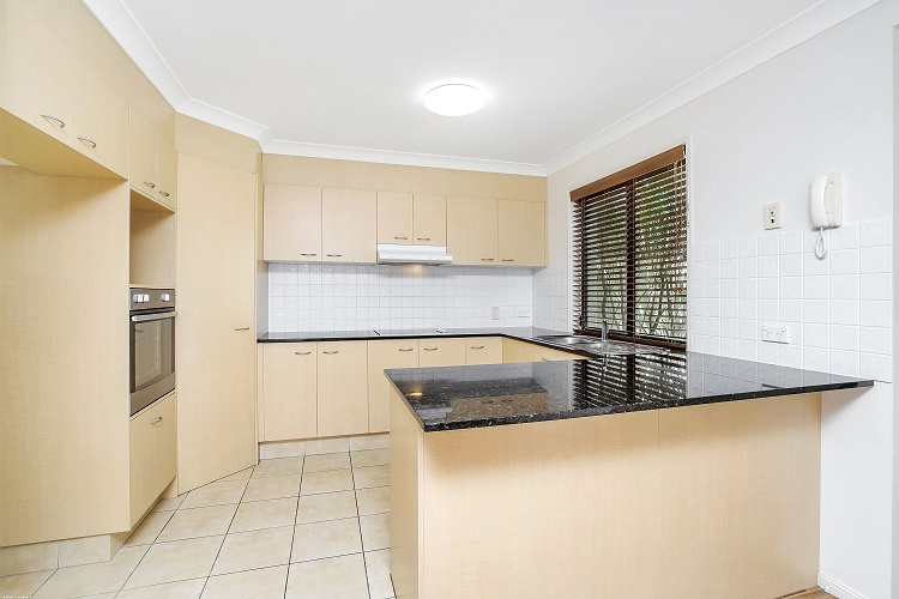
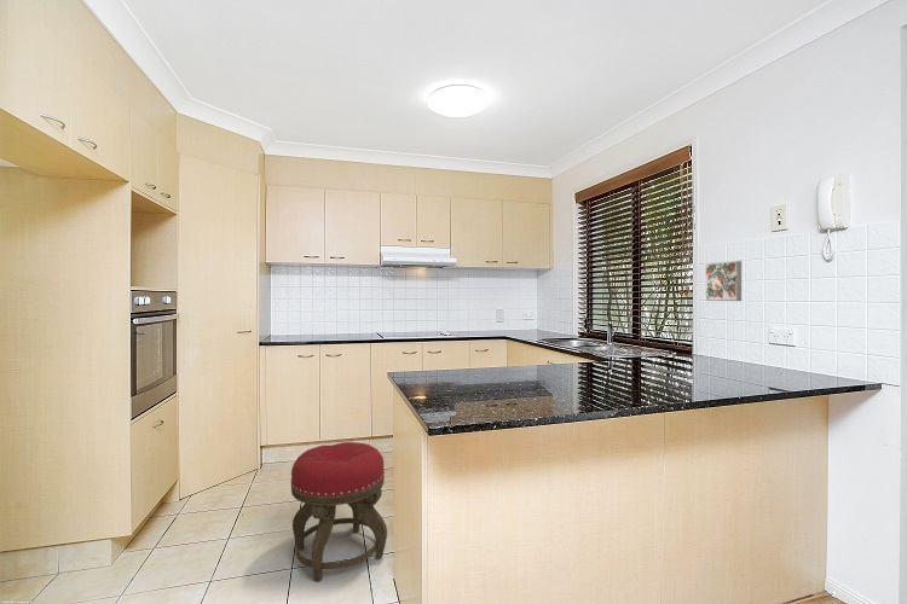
+ decorative tile (722, 281)
+ stool (339, 503)
